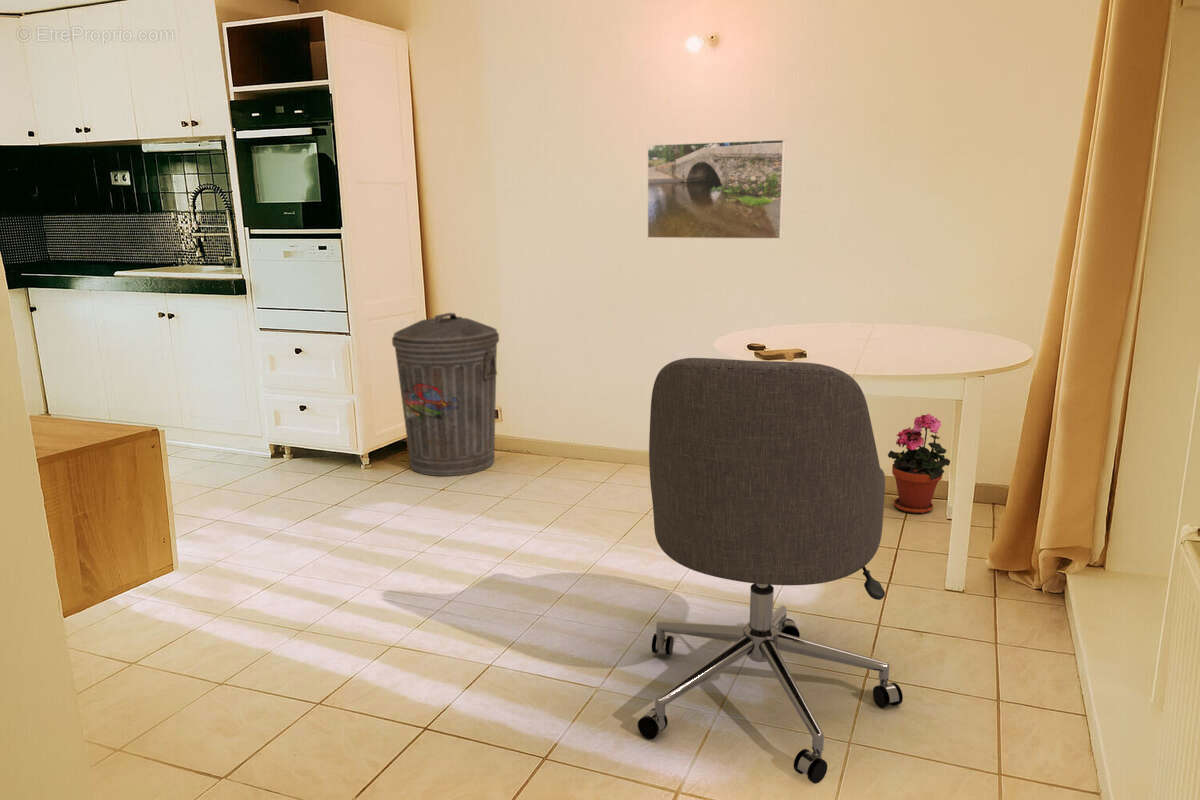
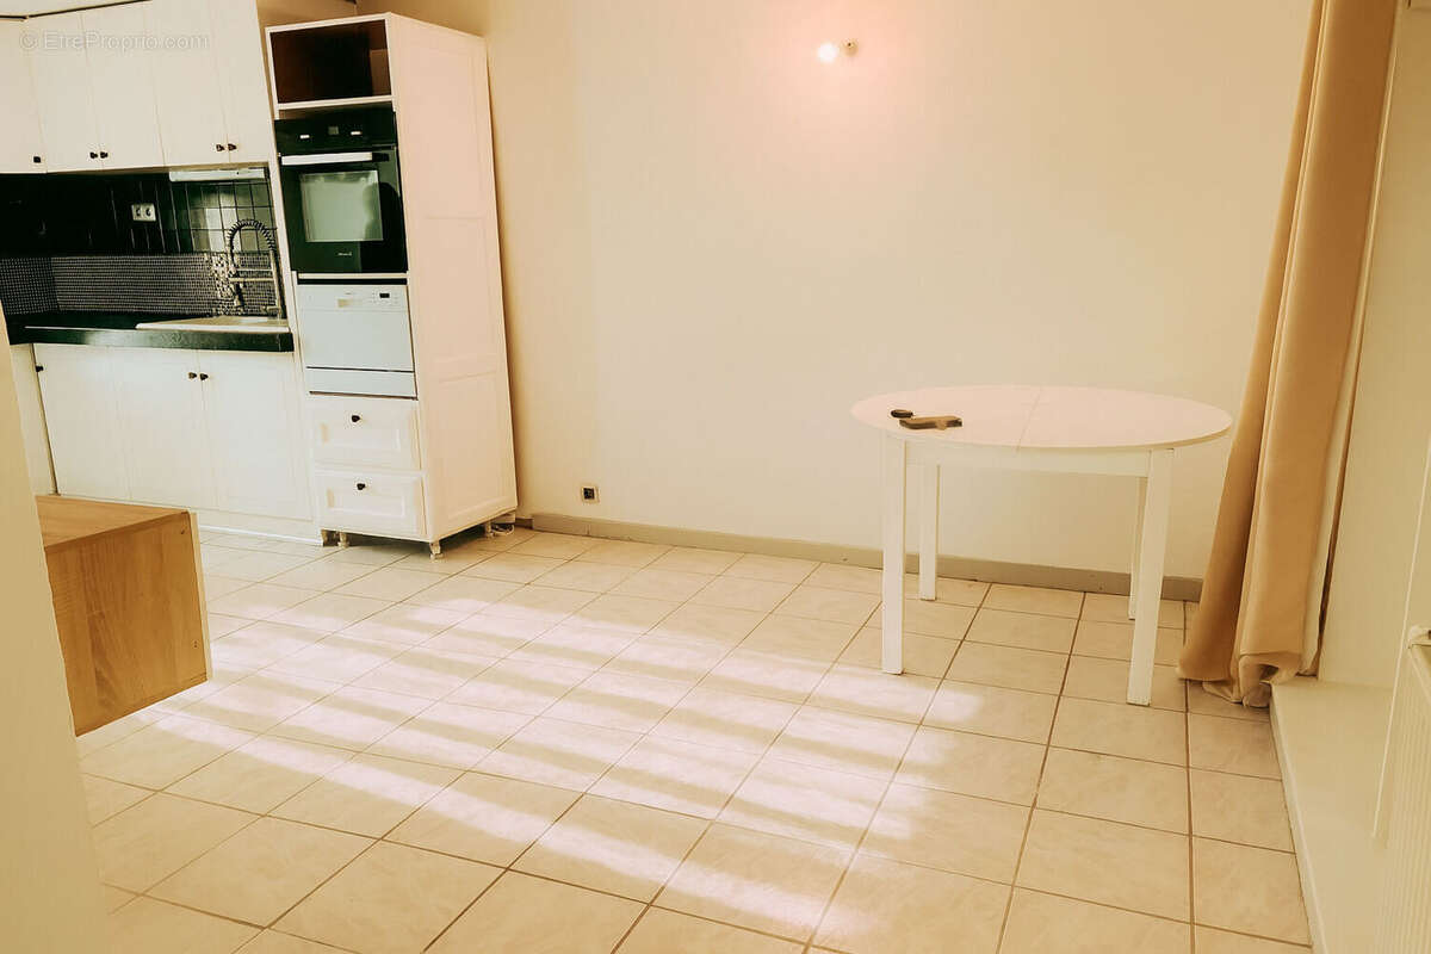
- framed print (713, 191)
- chair (771, 526)
- trash can (448, 390)
- potted plant (918, 461)
